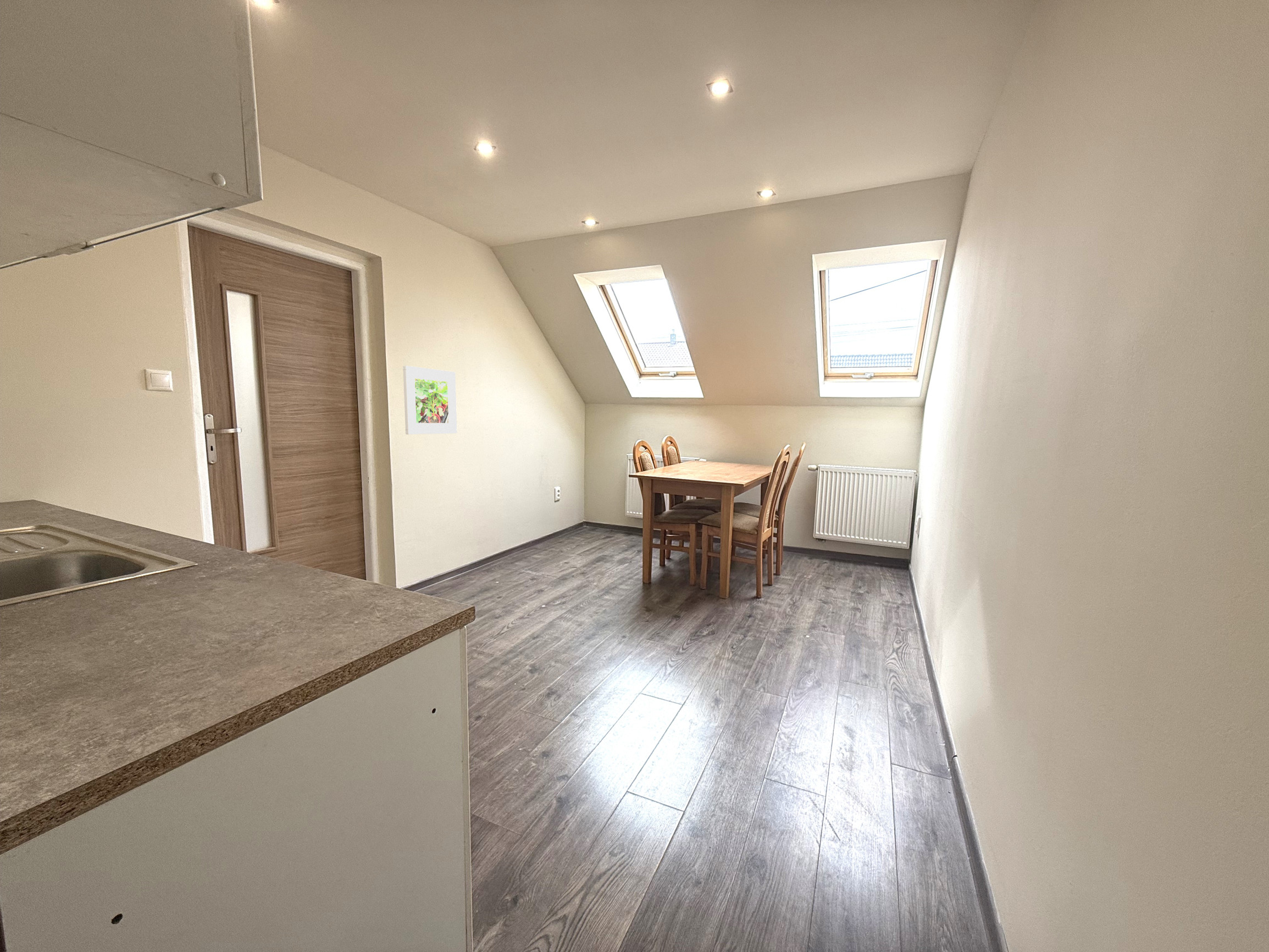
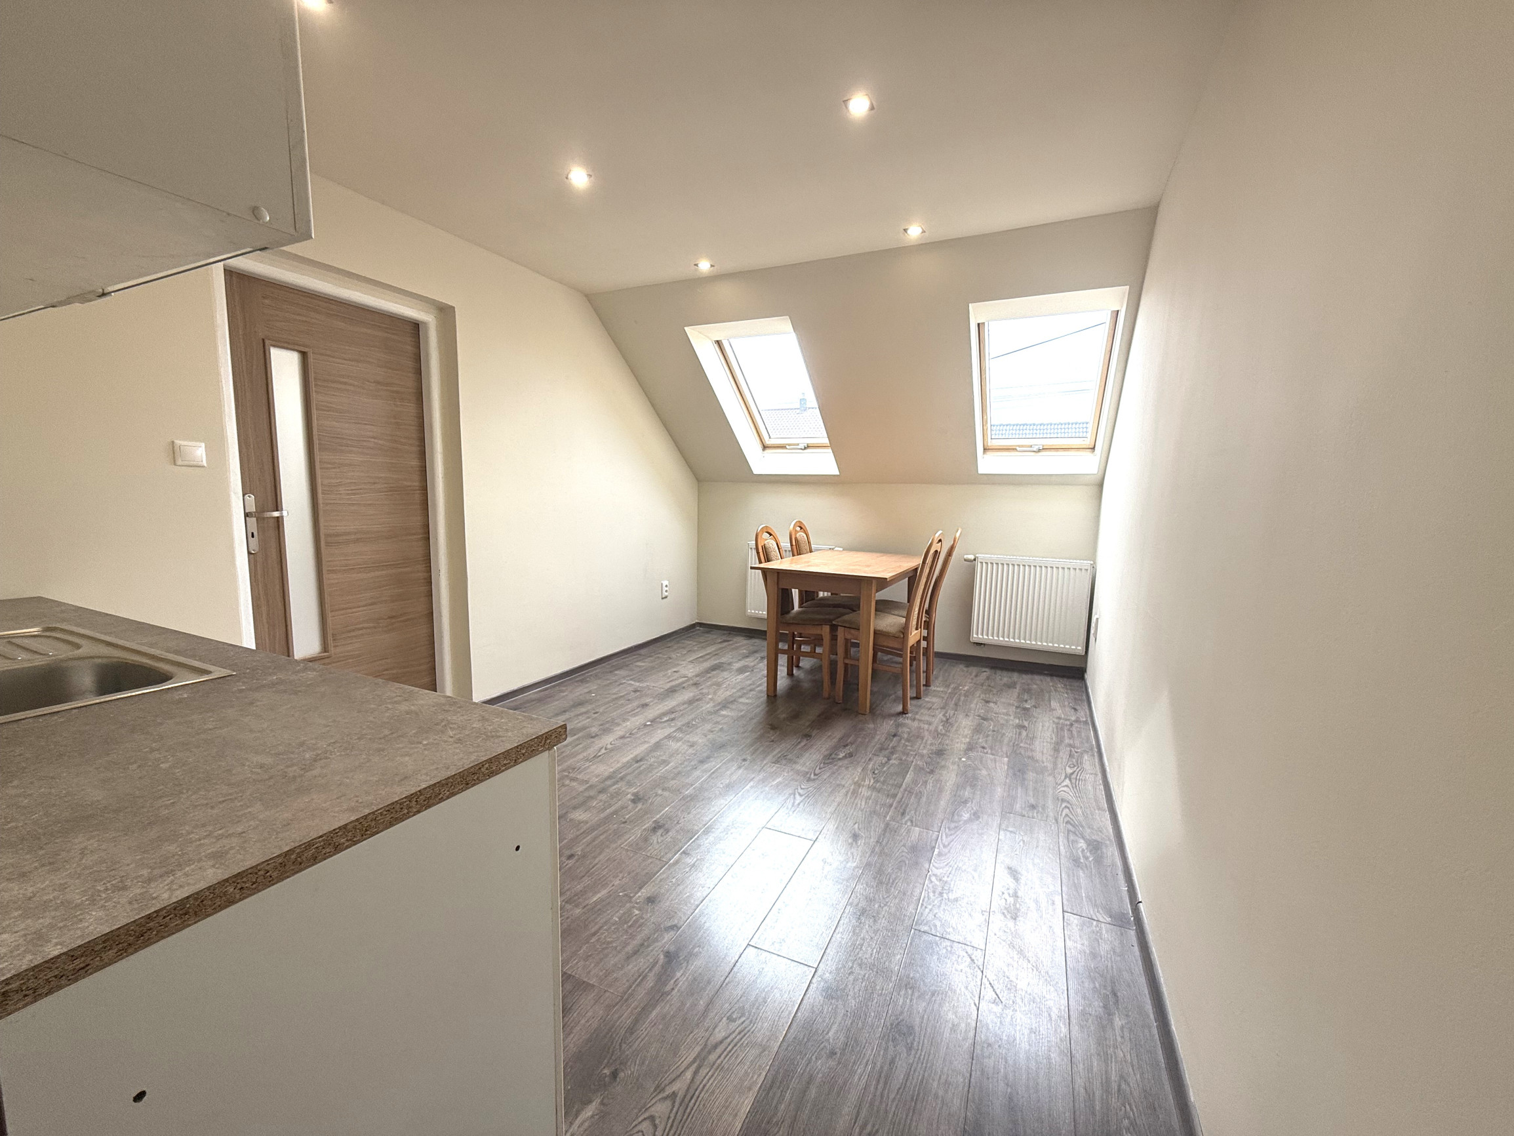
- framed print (431, 401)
